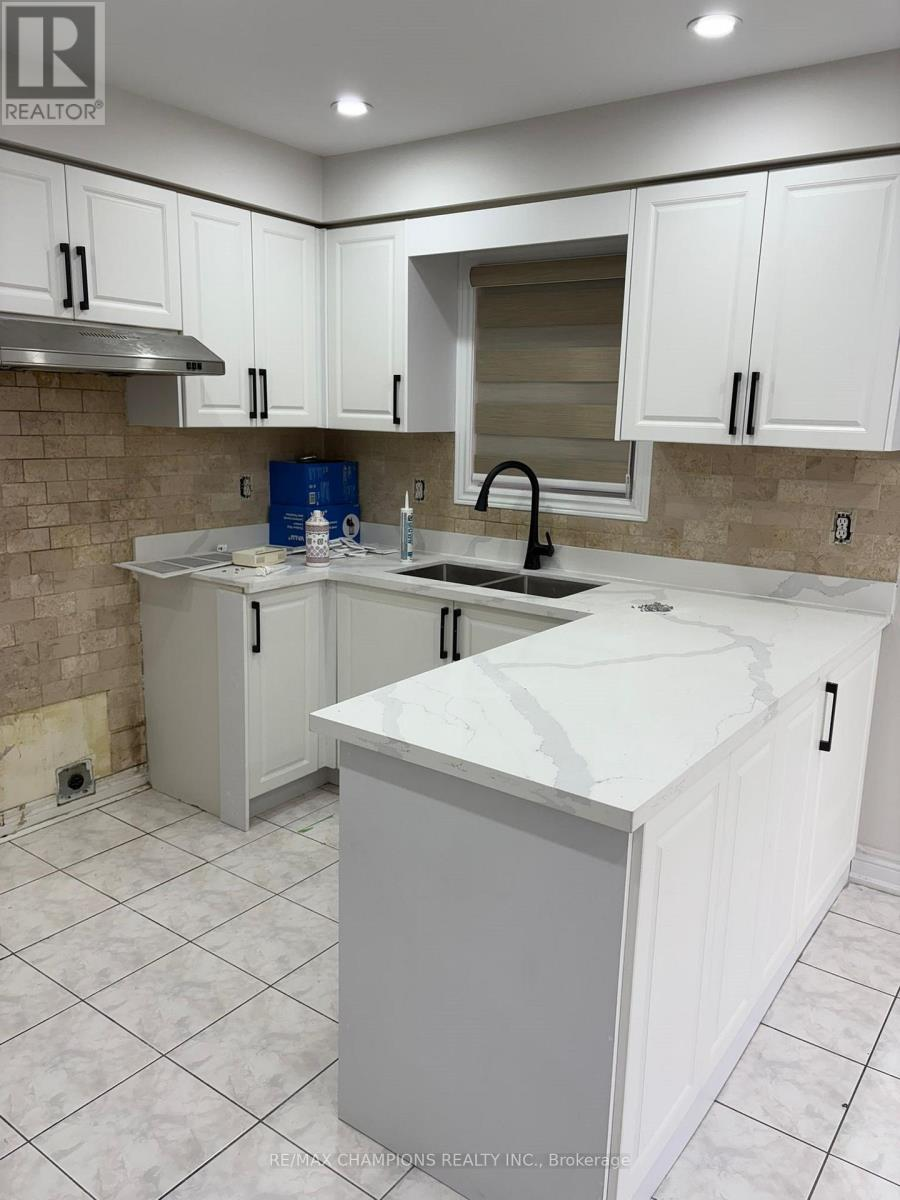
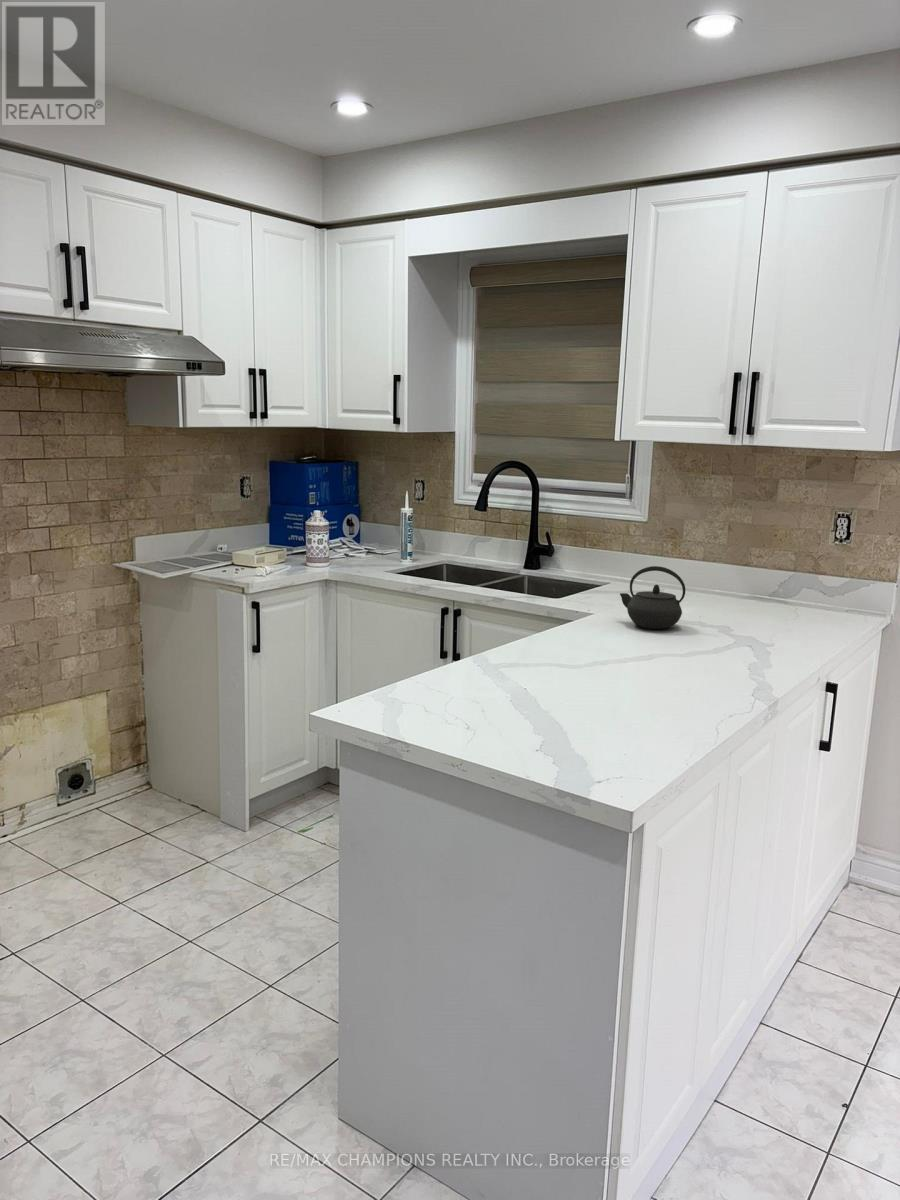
+ kettle (651, 596)
